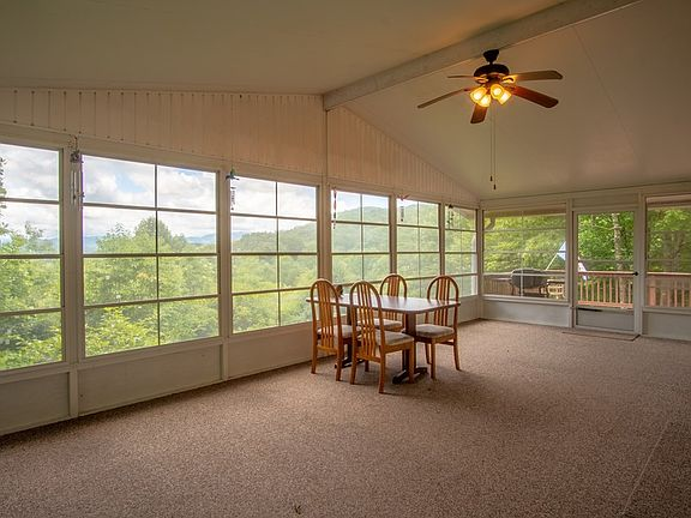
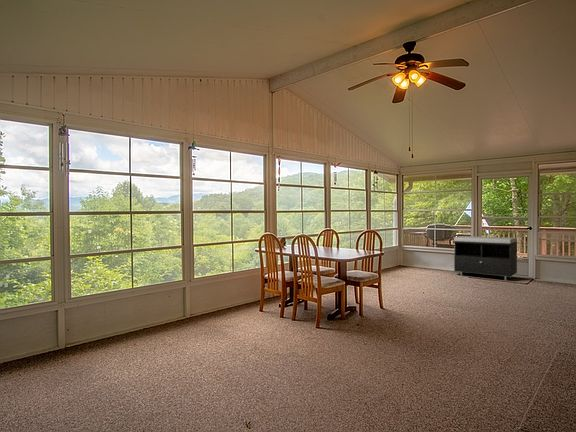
+ storage bench (484, 256)
